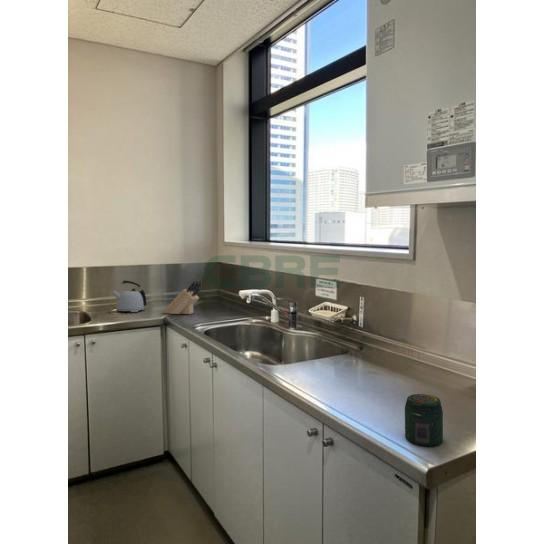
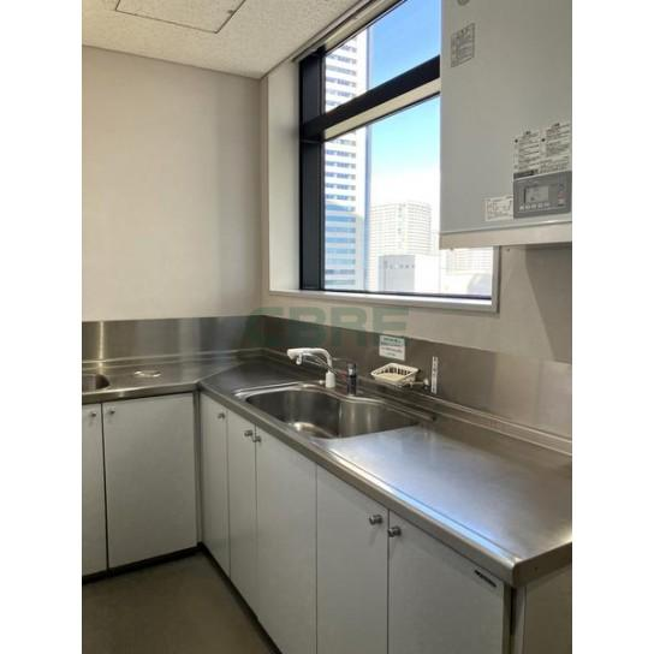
- jar (423, 418)
- kettle (129, 295)
- knife block (183, 296)
